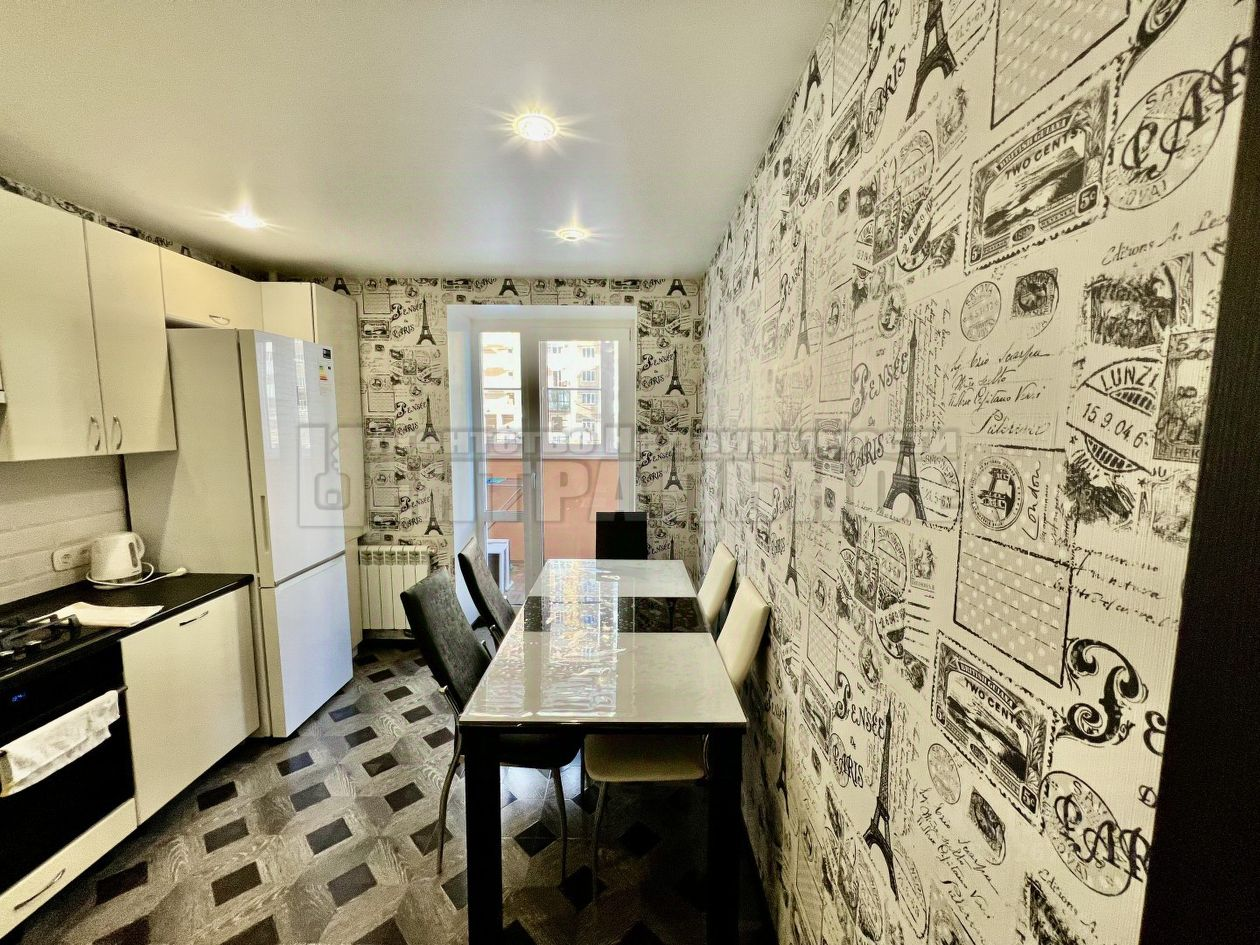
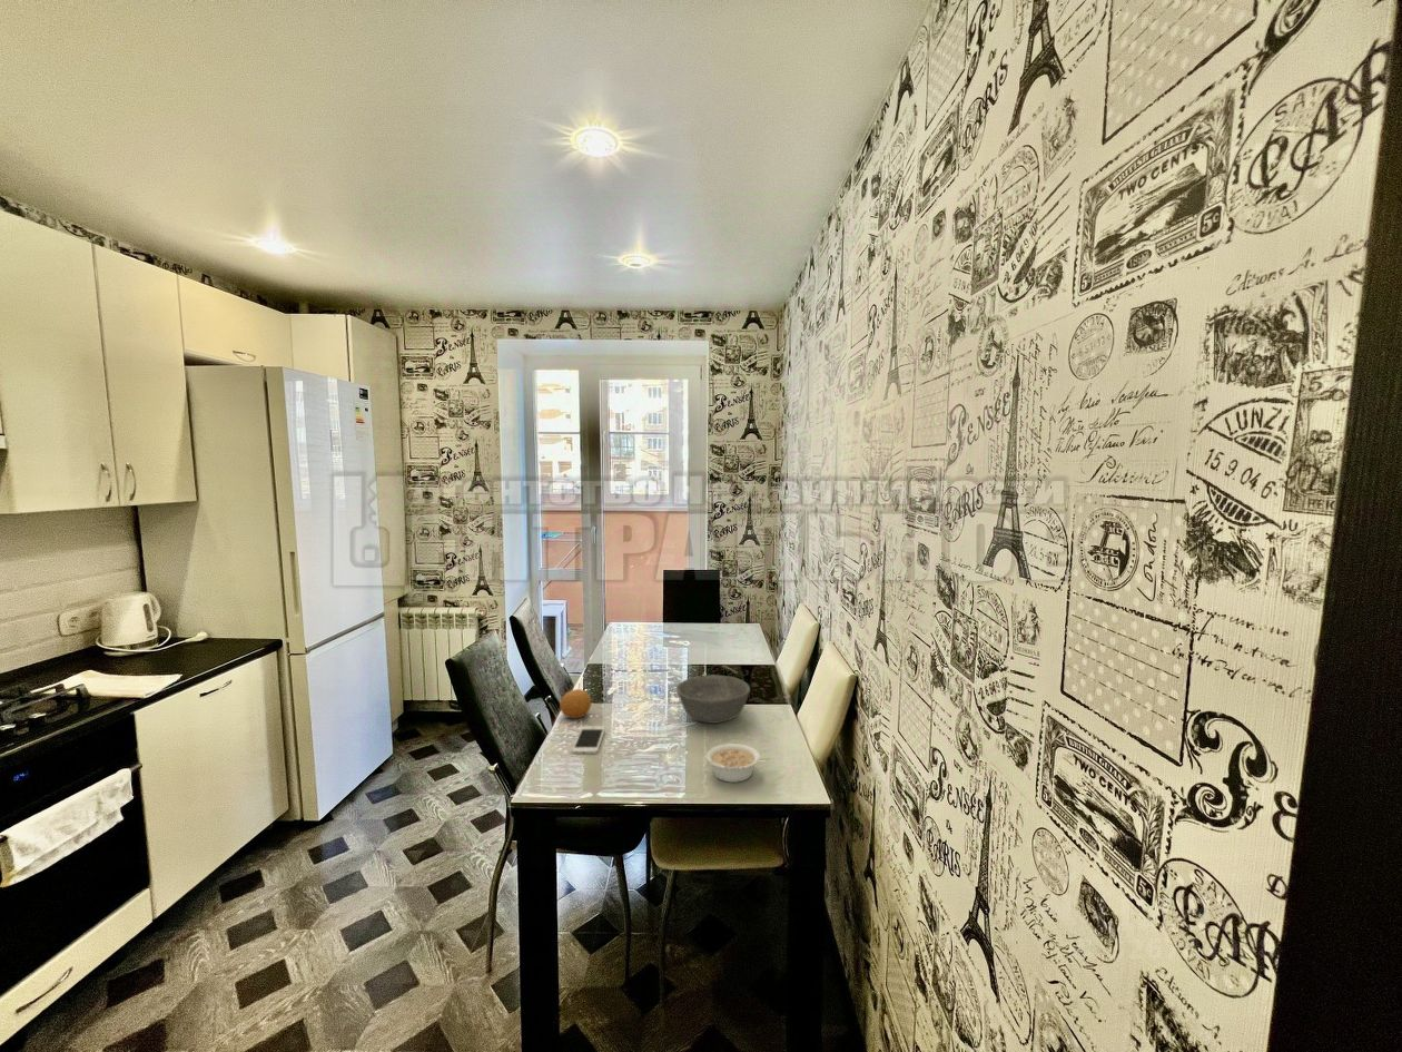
+ smartphone (589, 739)
+ legume (734, 761)
+ bowl (712, 700)
+ fruit (575, 704)
